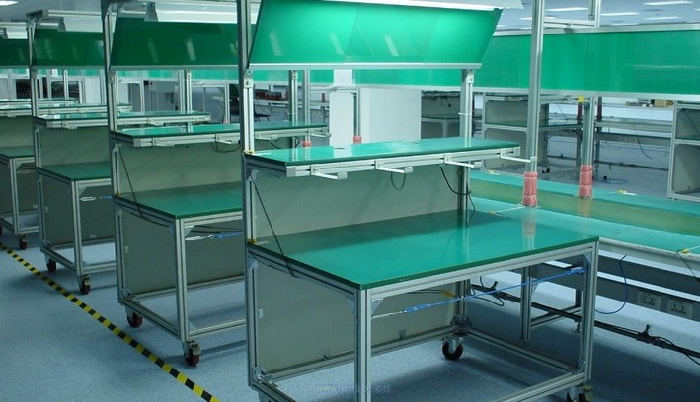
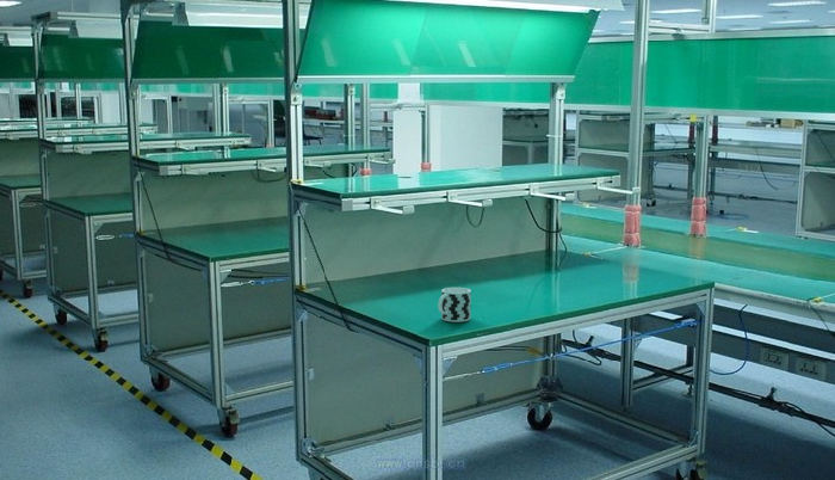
+ cup (452, 304)
